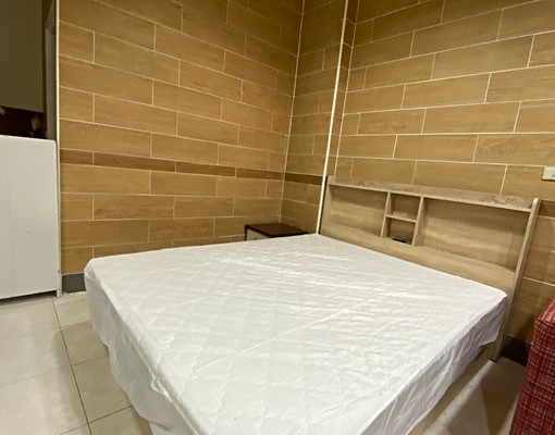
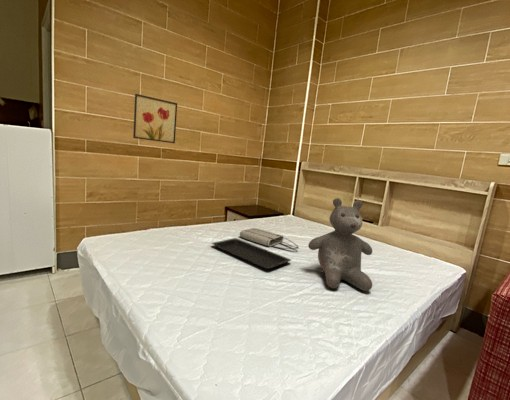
+ wall art (155, 120)
+ tote bag (270, 239)
+ serving tray (249, 253)
+ teddy bear (346, 241)
